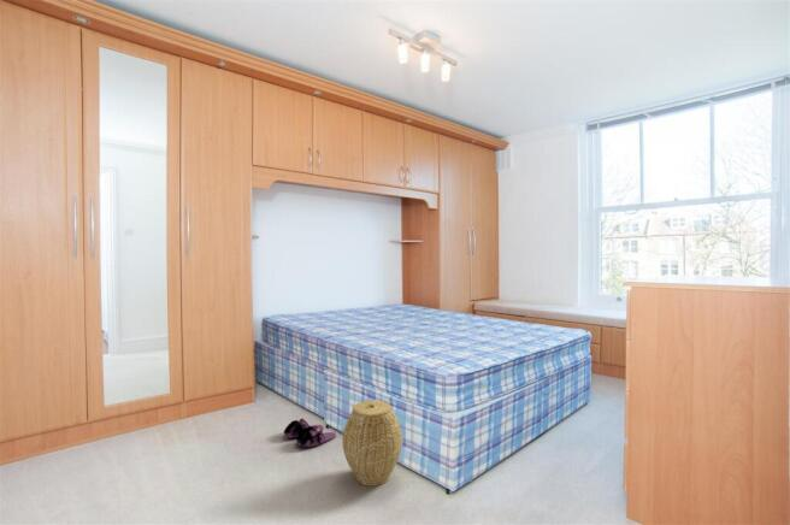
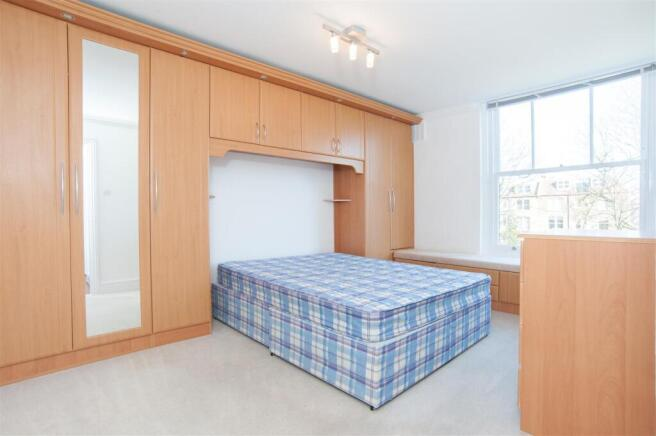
- woven basket (372, 440)
- slippers (309, 429)
